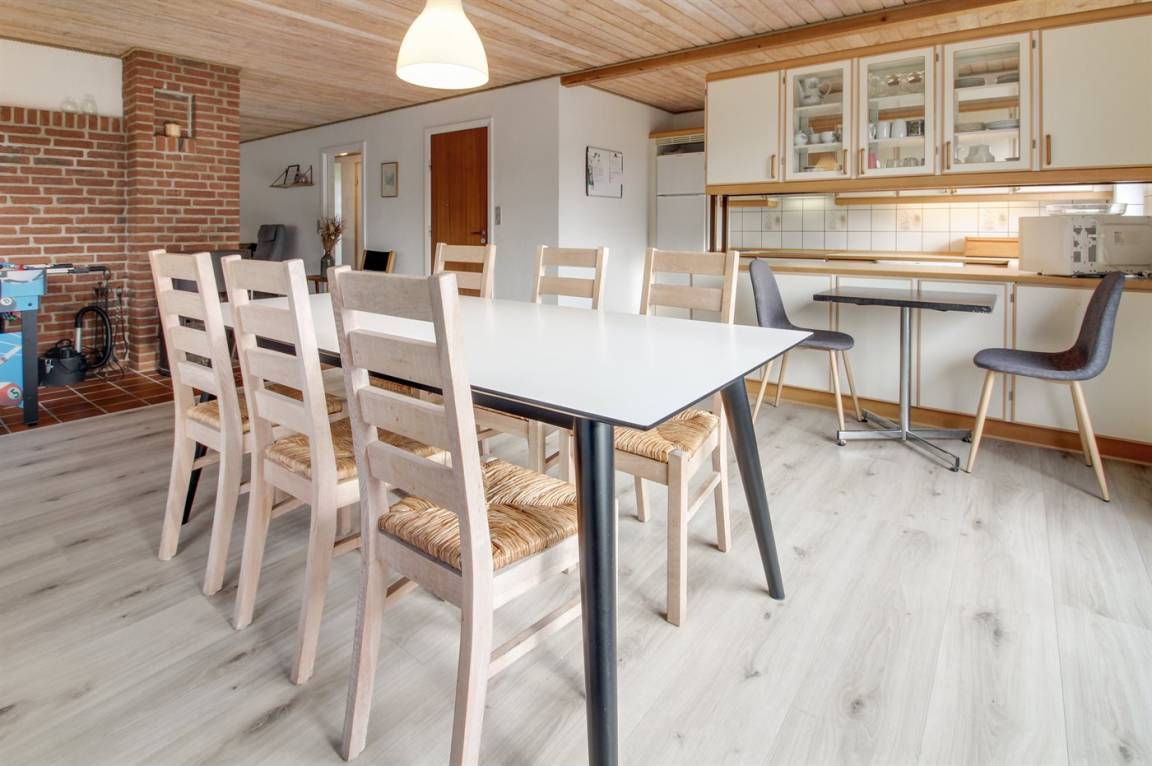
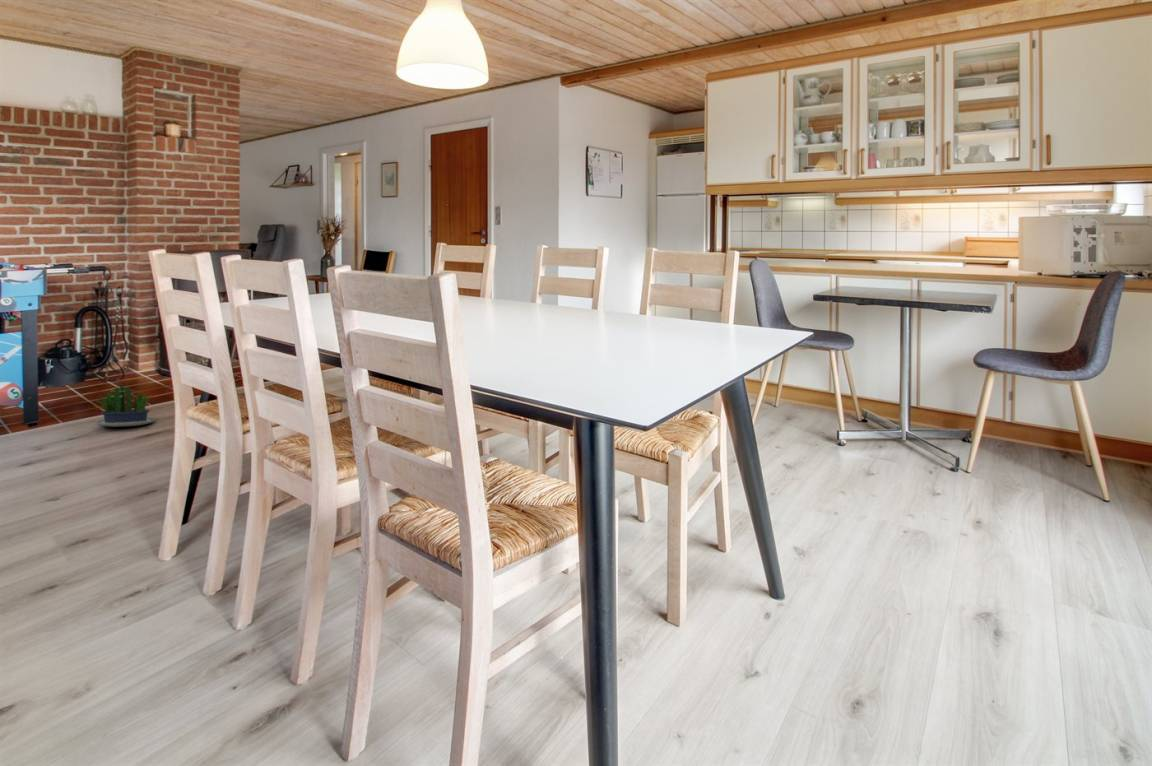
+ potted plant (120, 405)
